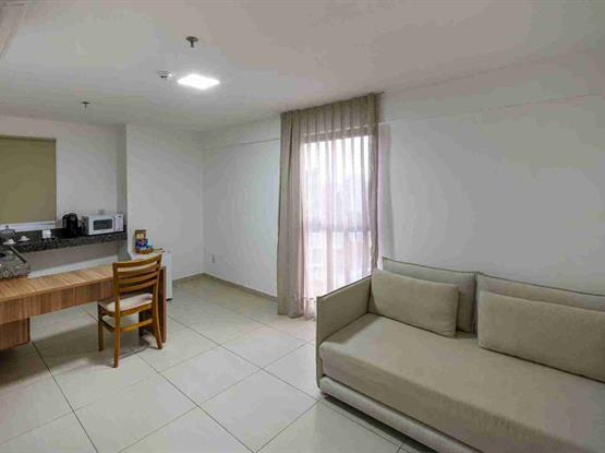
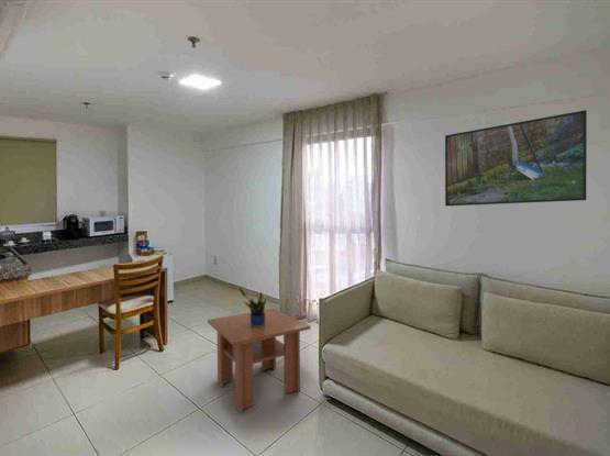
+ potted plant (253, 305)
+ coffee table (257, 354)
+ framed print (507, 164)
